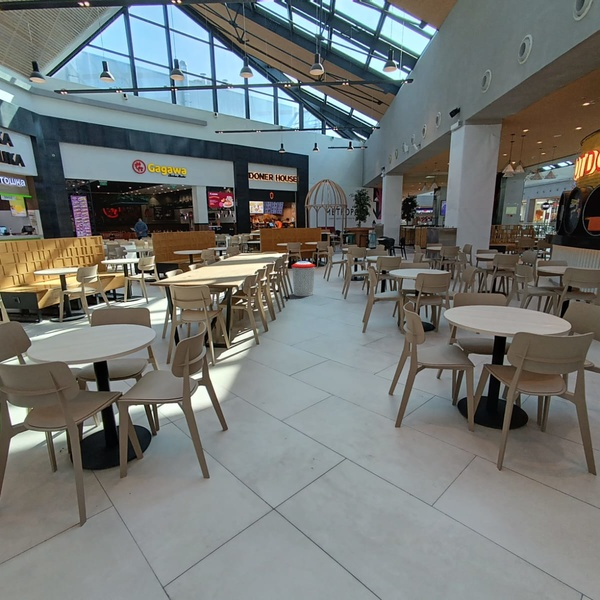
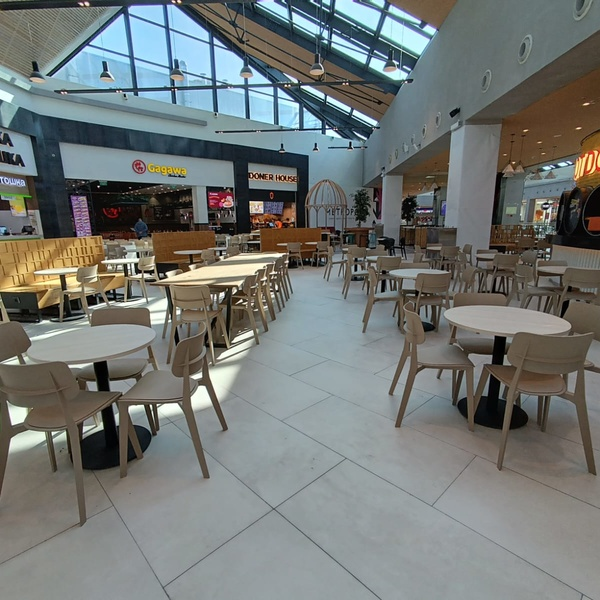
- trash can (303, 278)
